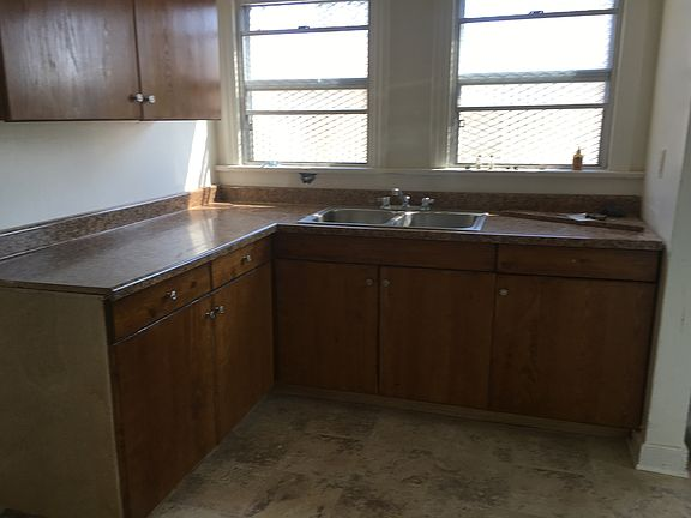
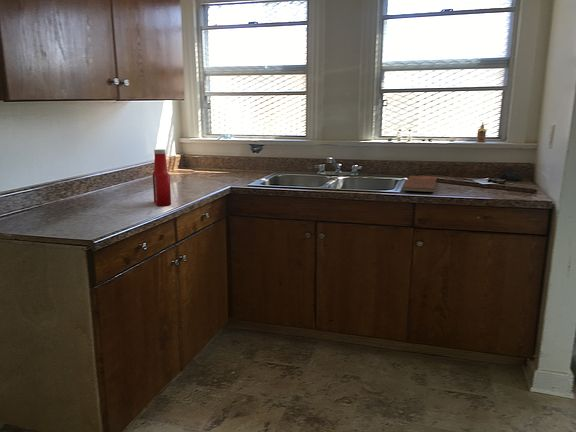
+ soap bottle (161, 176)
+ chopping board (420, 183)
